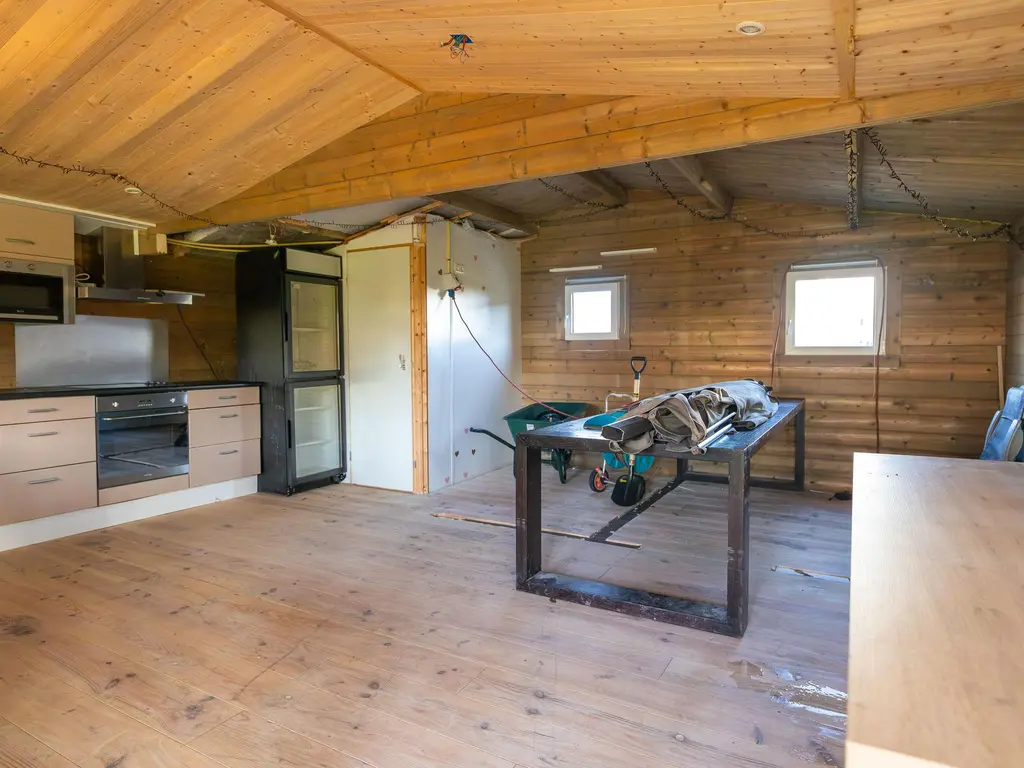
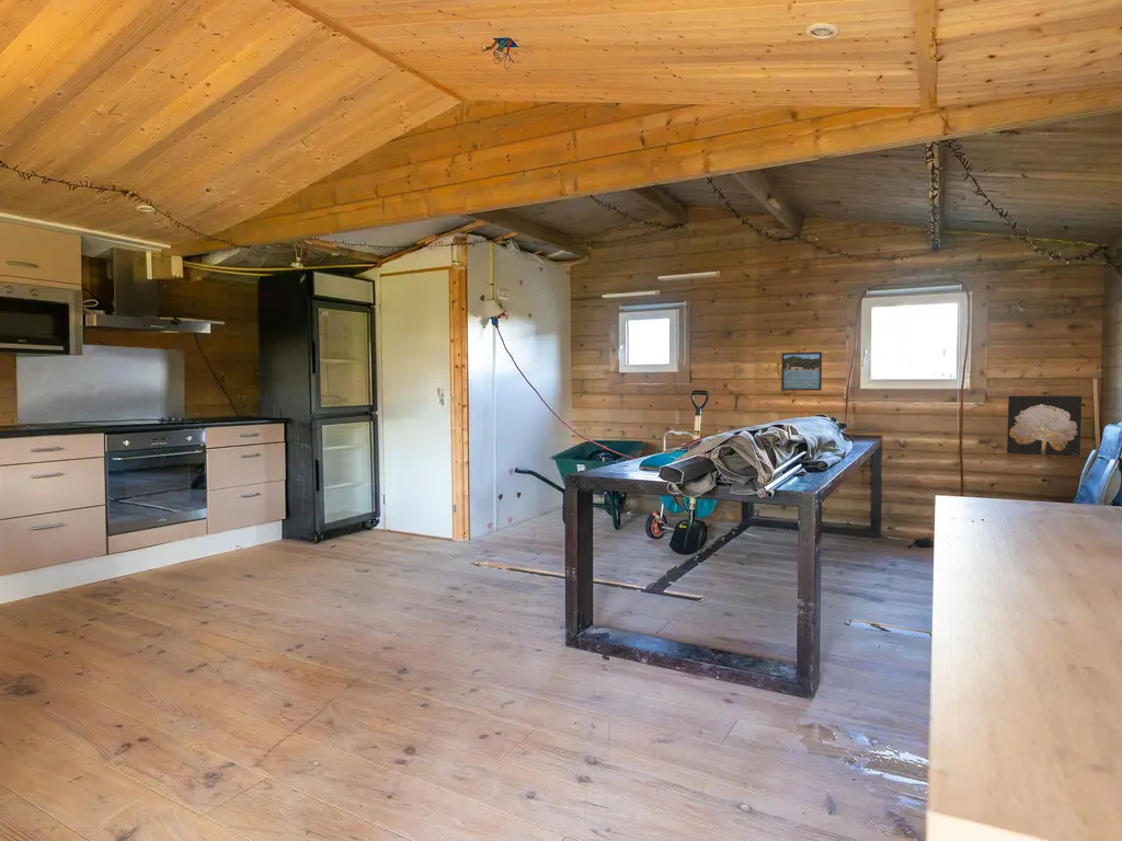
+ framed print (801, 371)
+ wall art (1043, 425)
